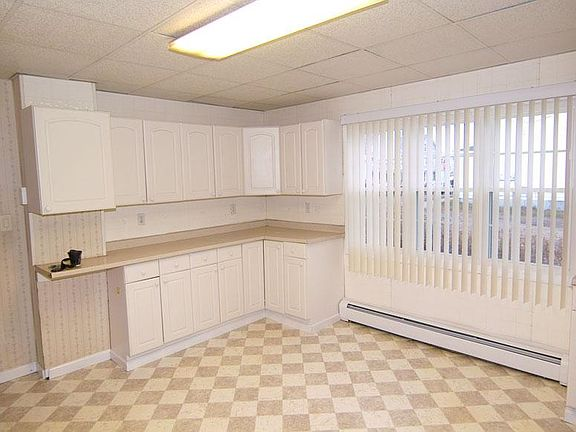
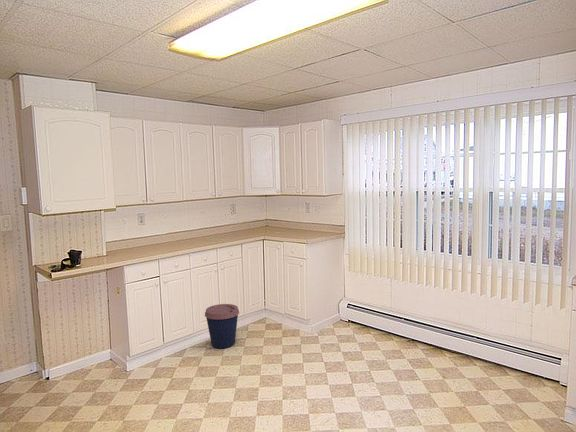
+ coffee cup (222, 326)
